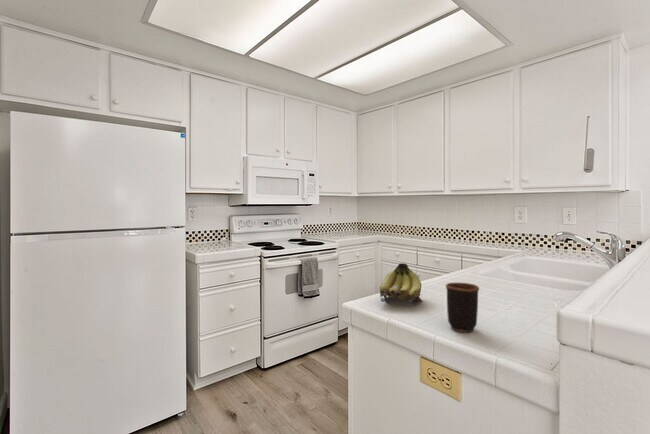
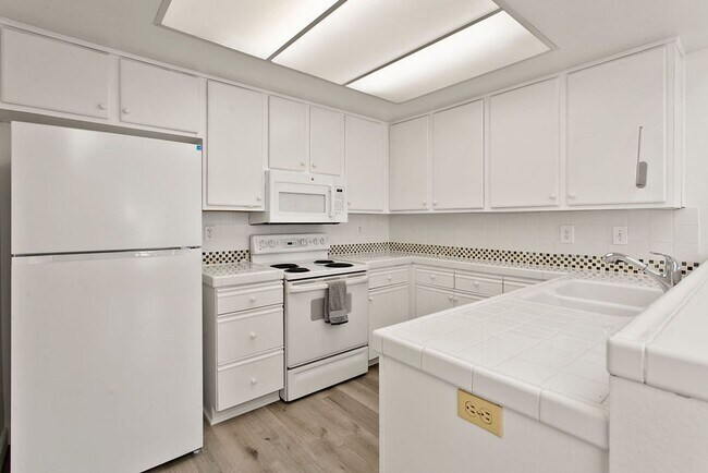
- mug (459, 305)
- fruit (400, 283)
